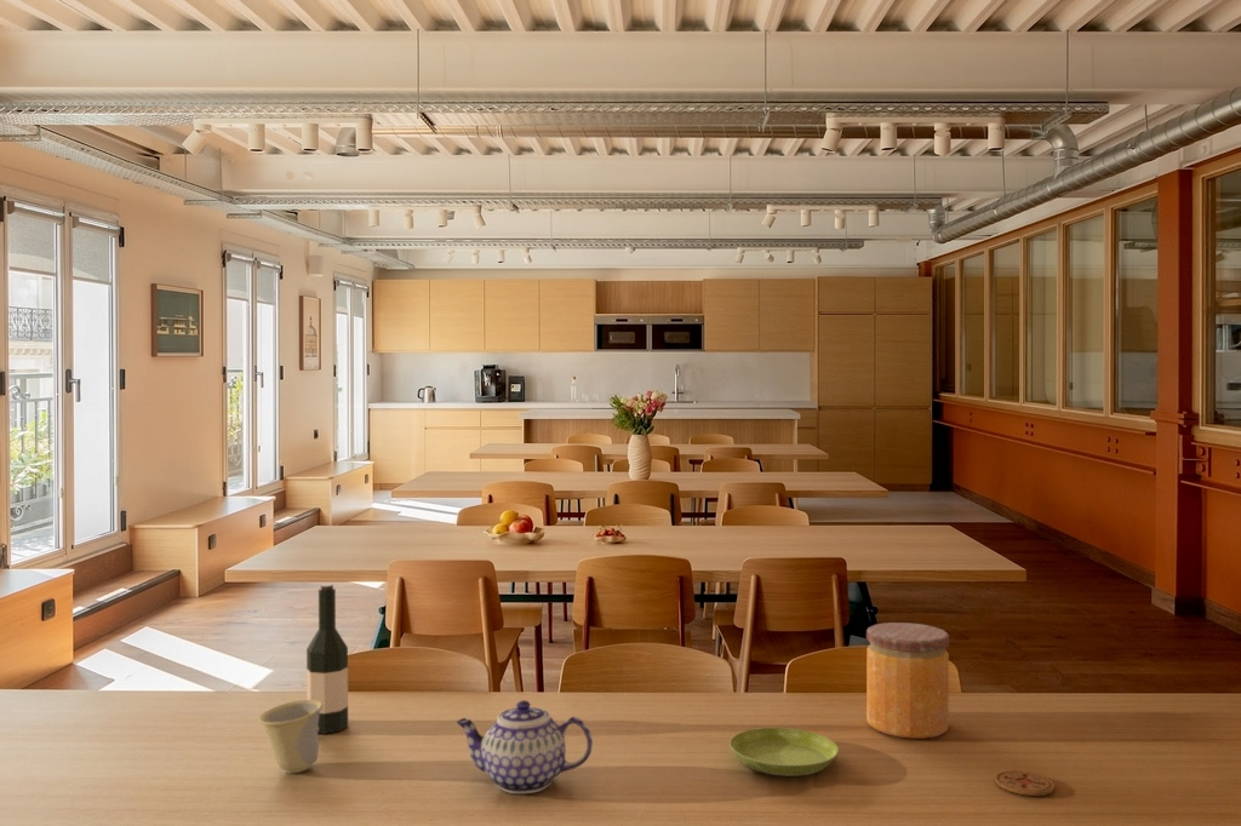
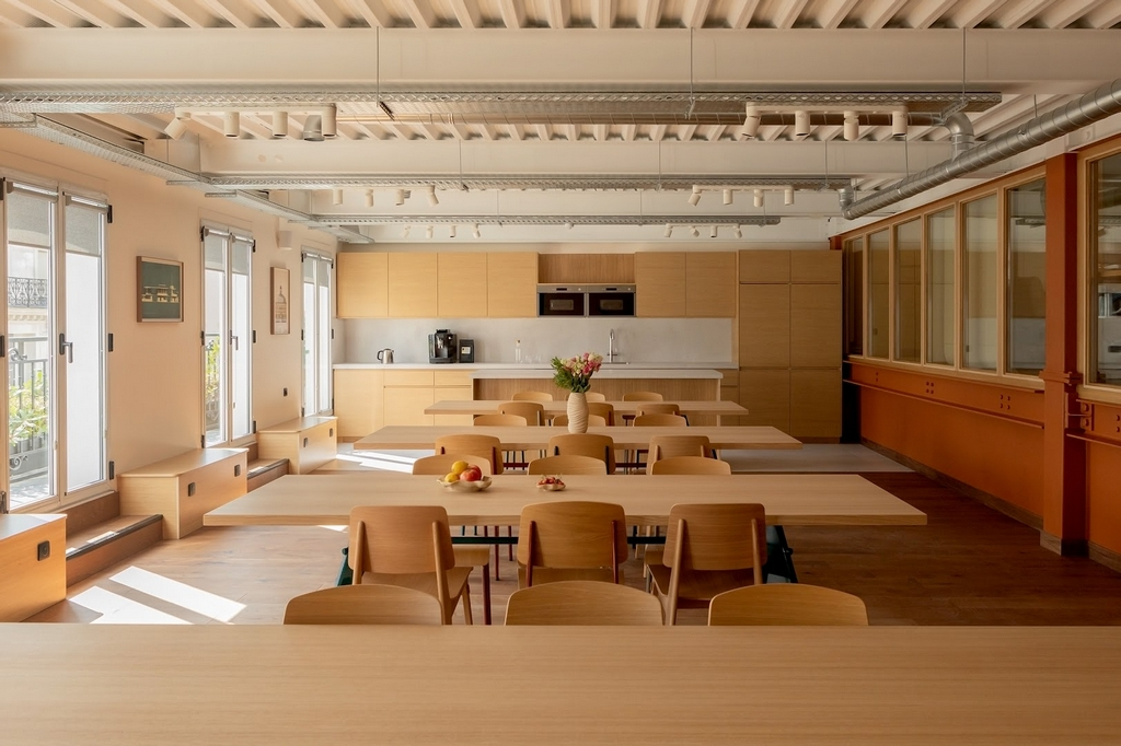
- coaster (1024, 782)
- teapot (524, 741)
- saucer (783, 752)
- cup (291, 738)
- jar (907, 678)
- wine bottle (327, 655)
